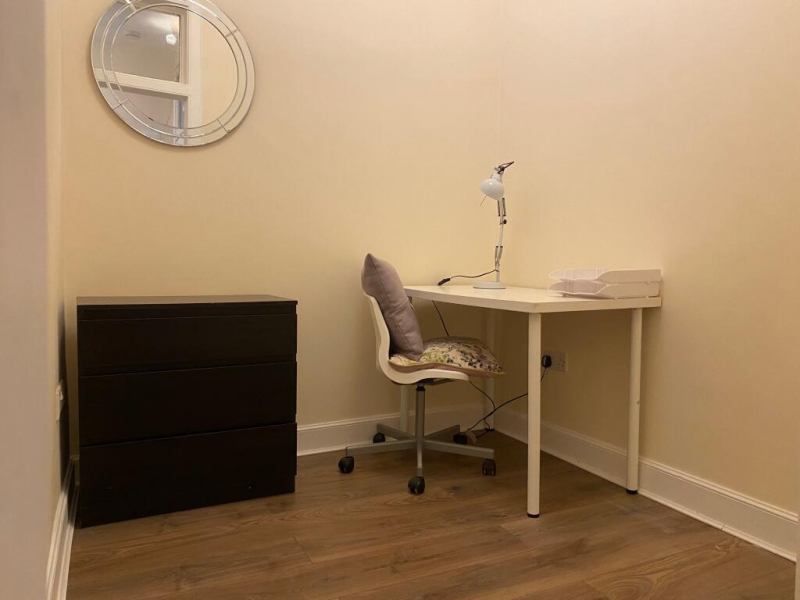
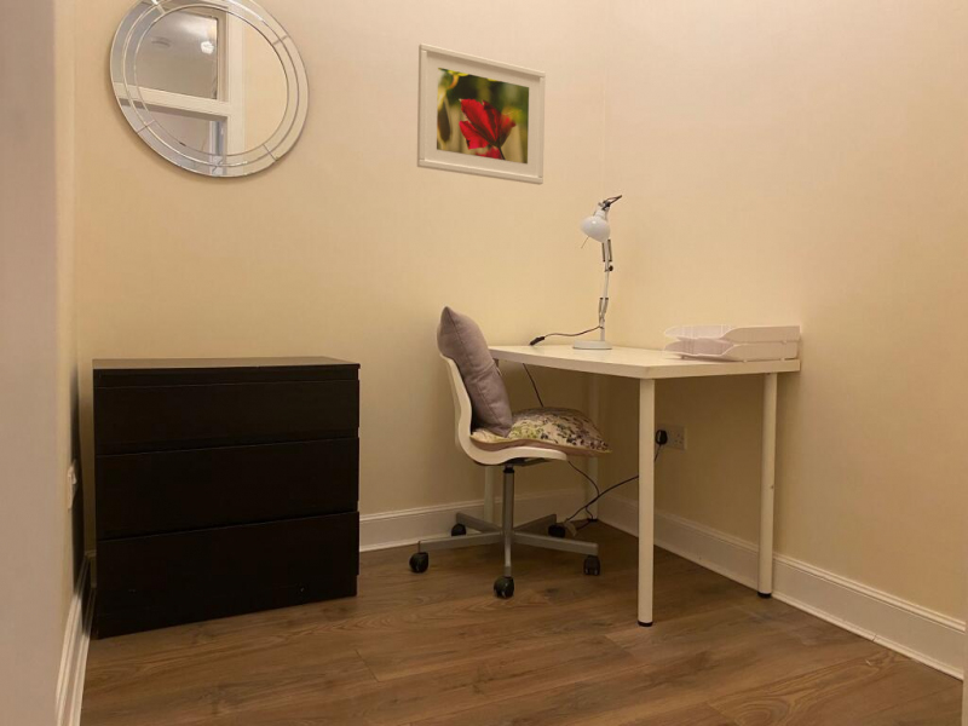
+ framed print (483, 117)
